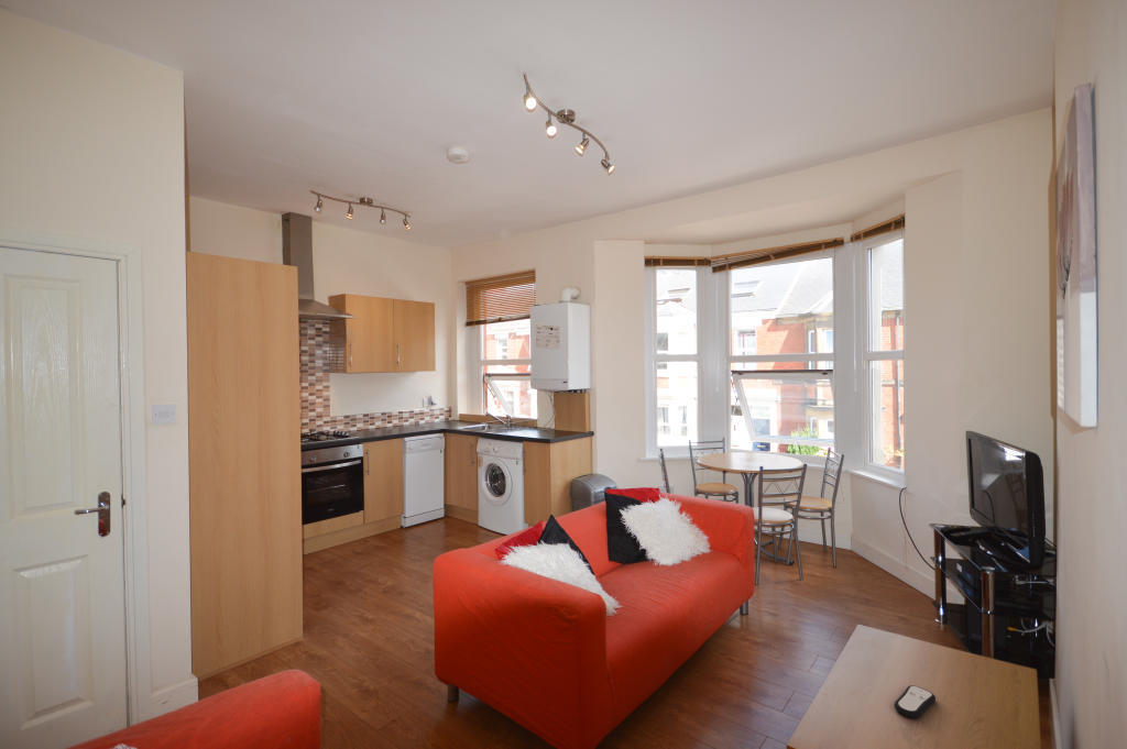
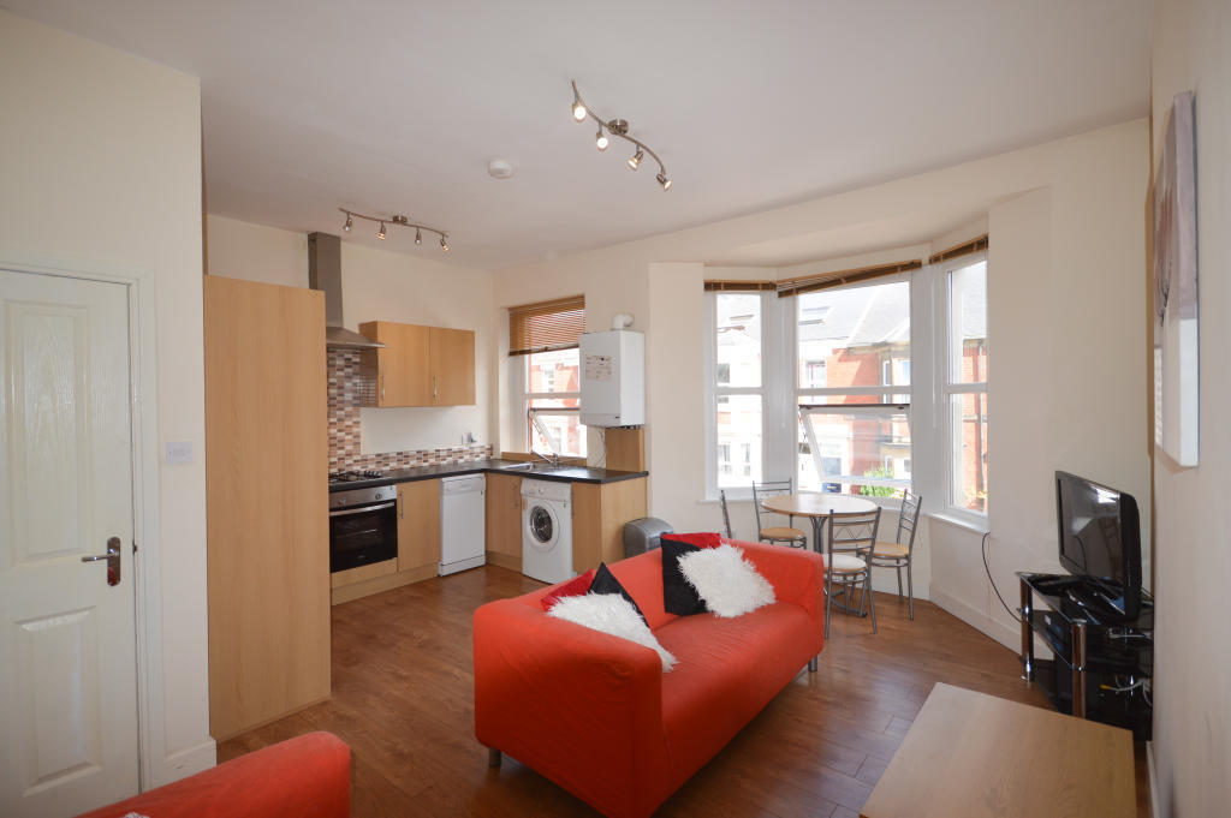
- remote control (913, 701)
